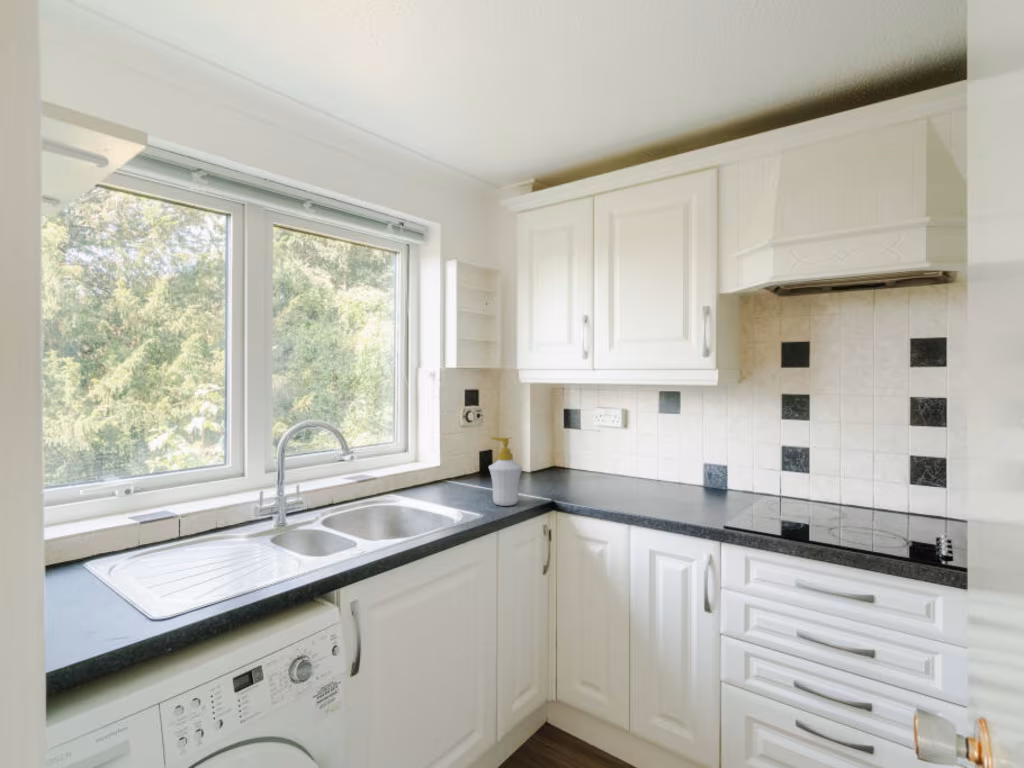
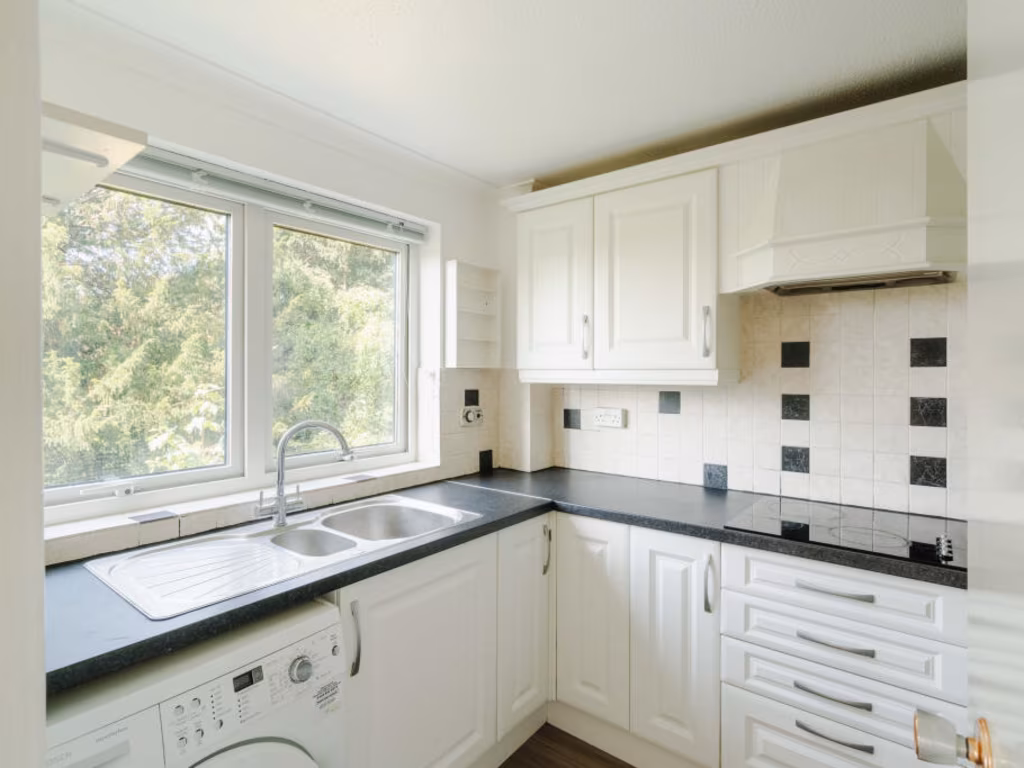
- soap bottle (505, 470)
